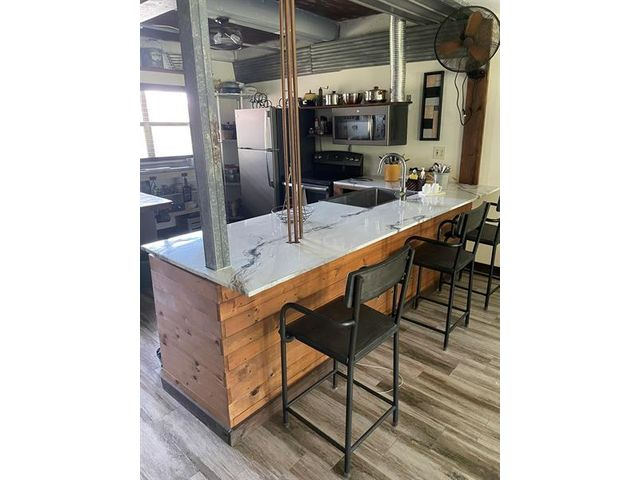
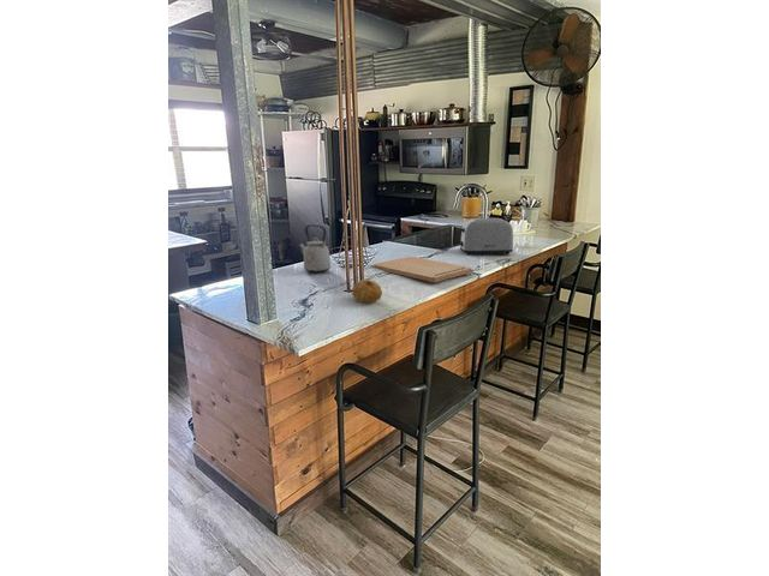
+ fruit (366, 290)
+ cutting board (421, 268)
+ kettle (312, 247)
+ toaster (485, 235)
